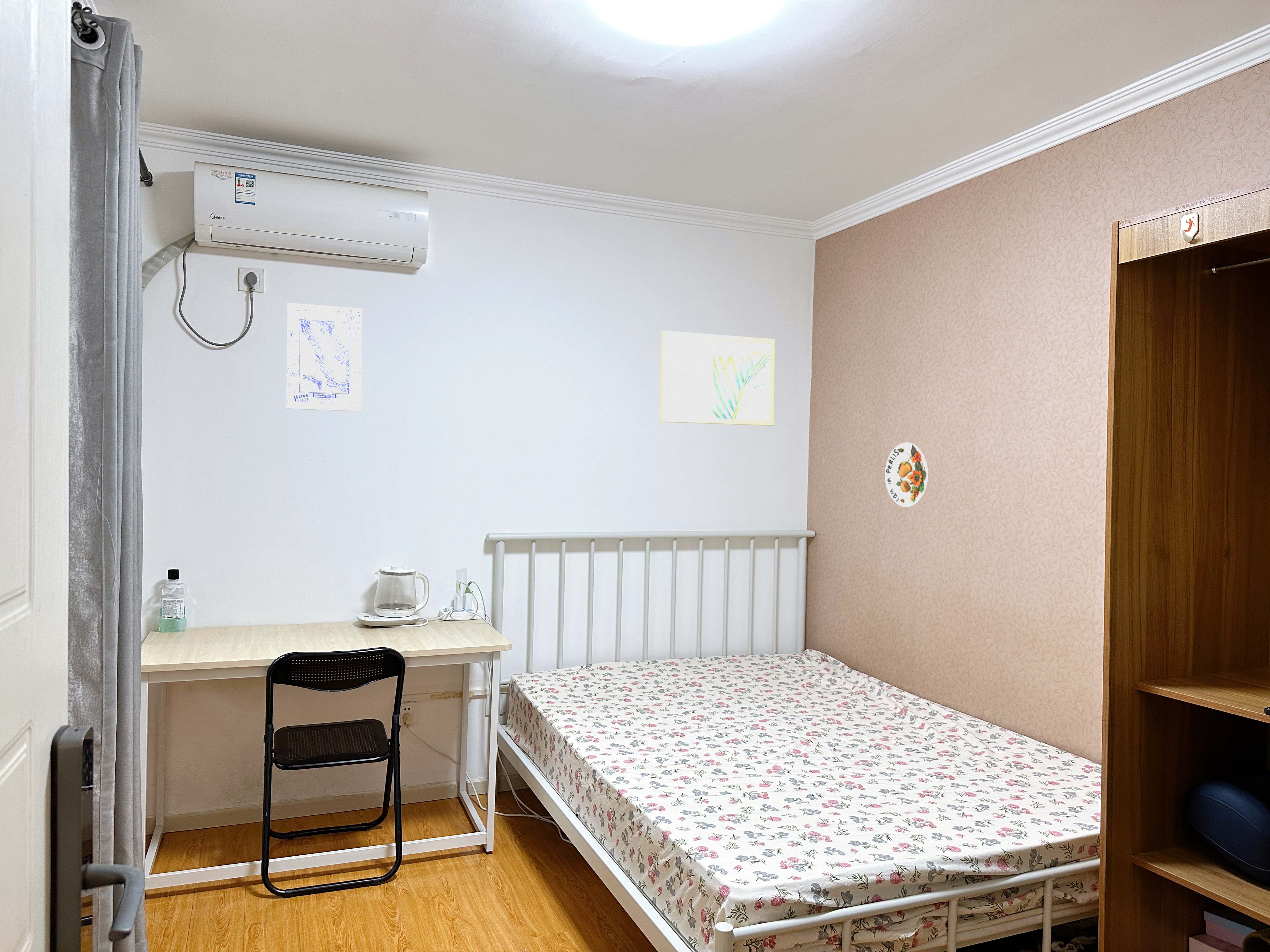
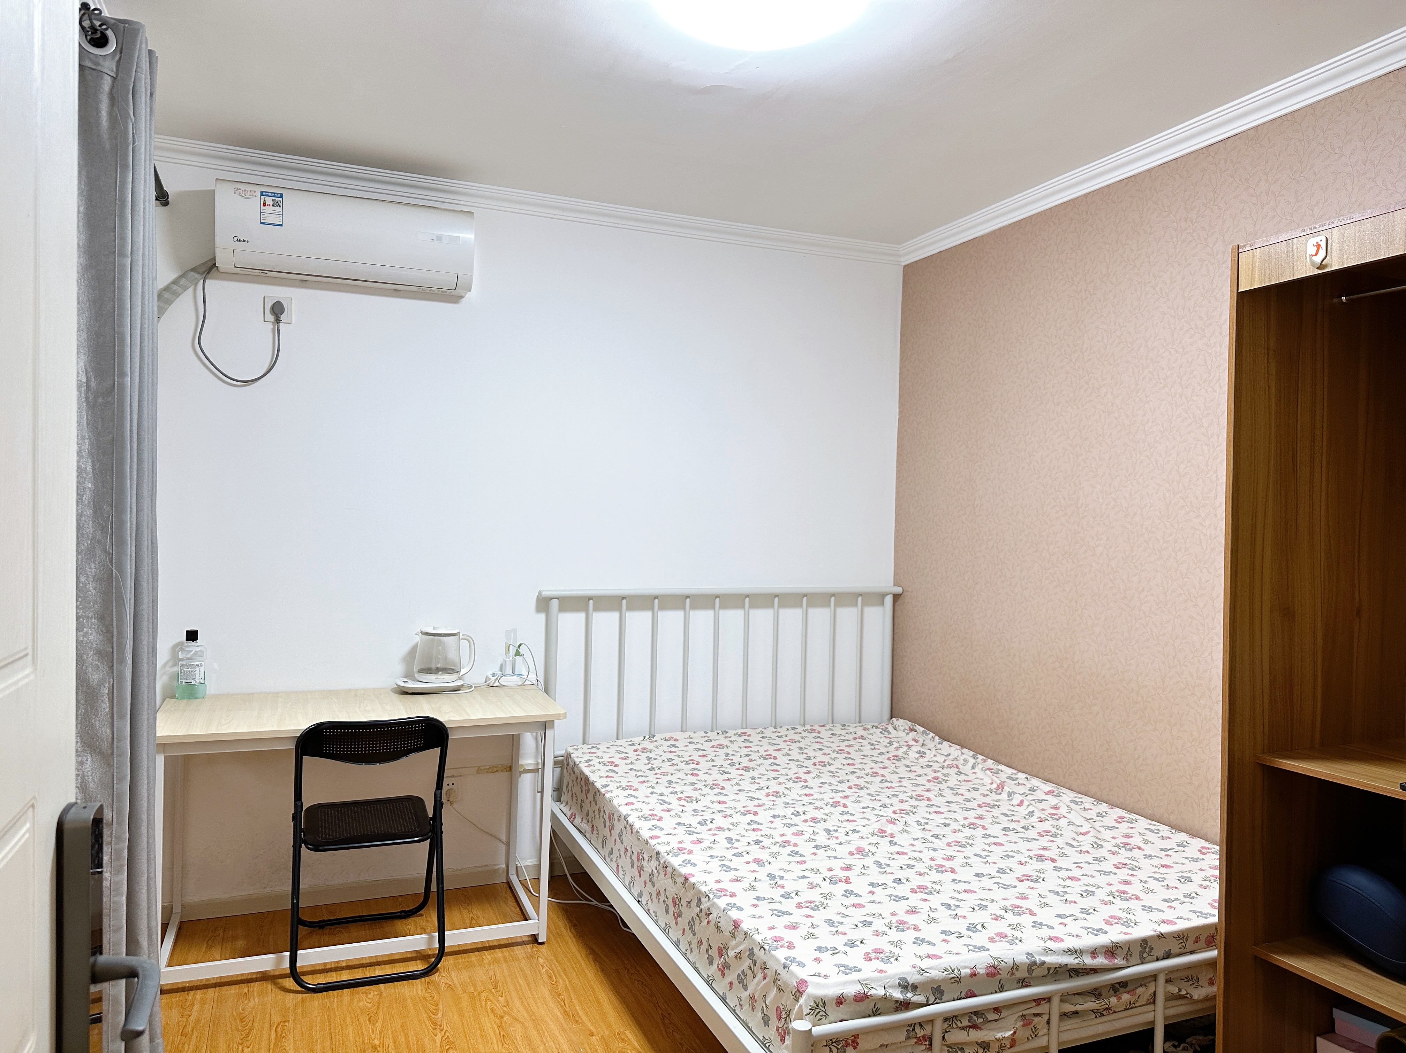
- wall art (719, 379)
- wall art (324, 358)
- decorative plate (907, 474)
